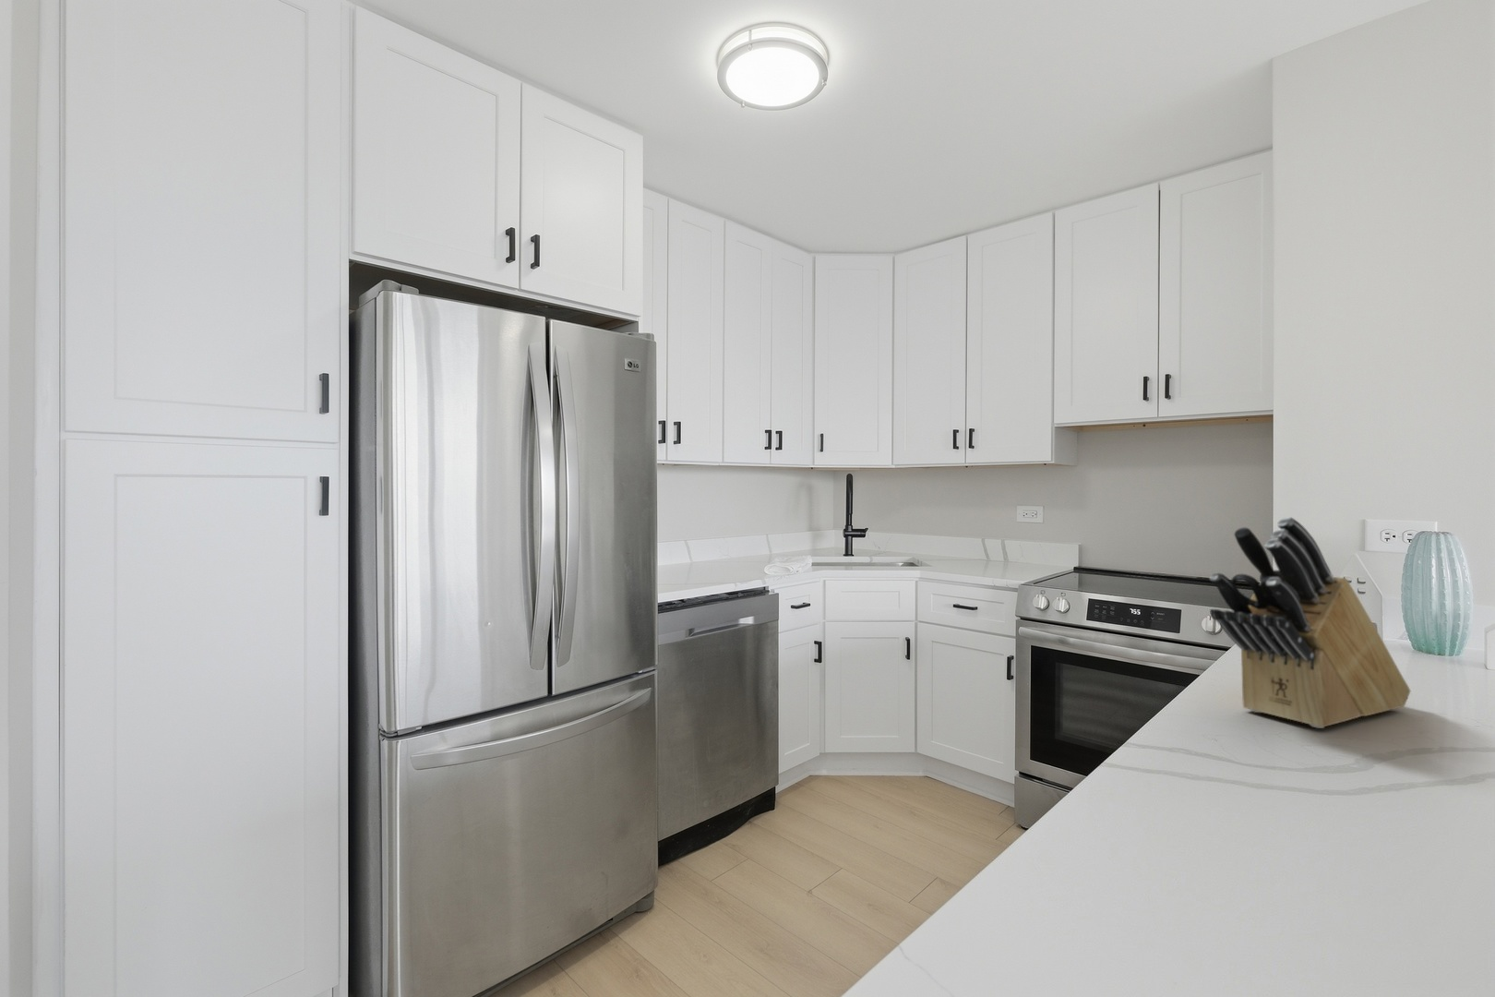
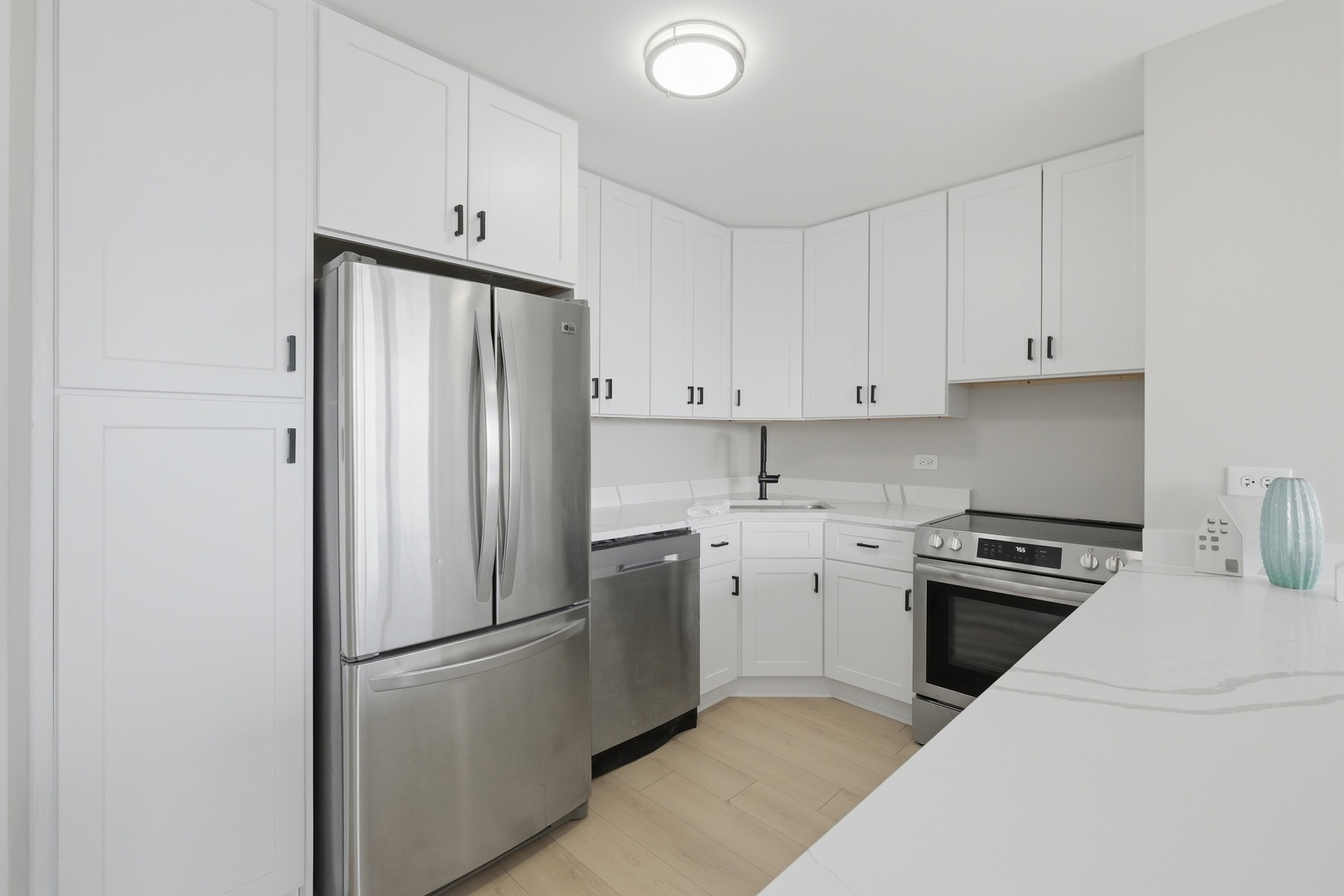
- knife block (1309, 614)
